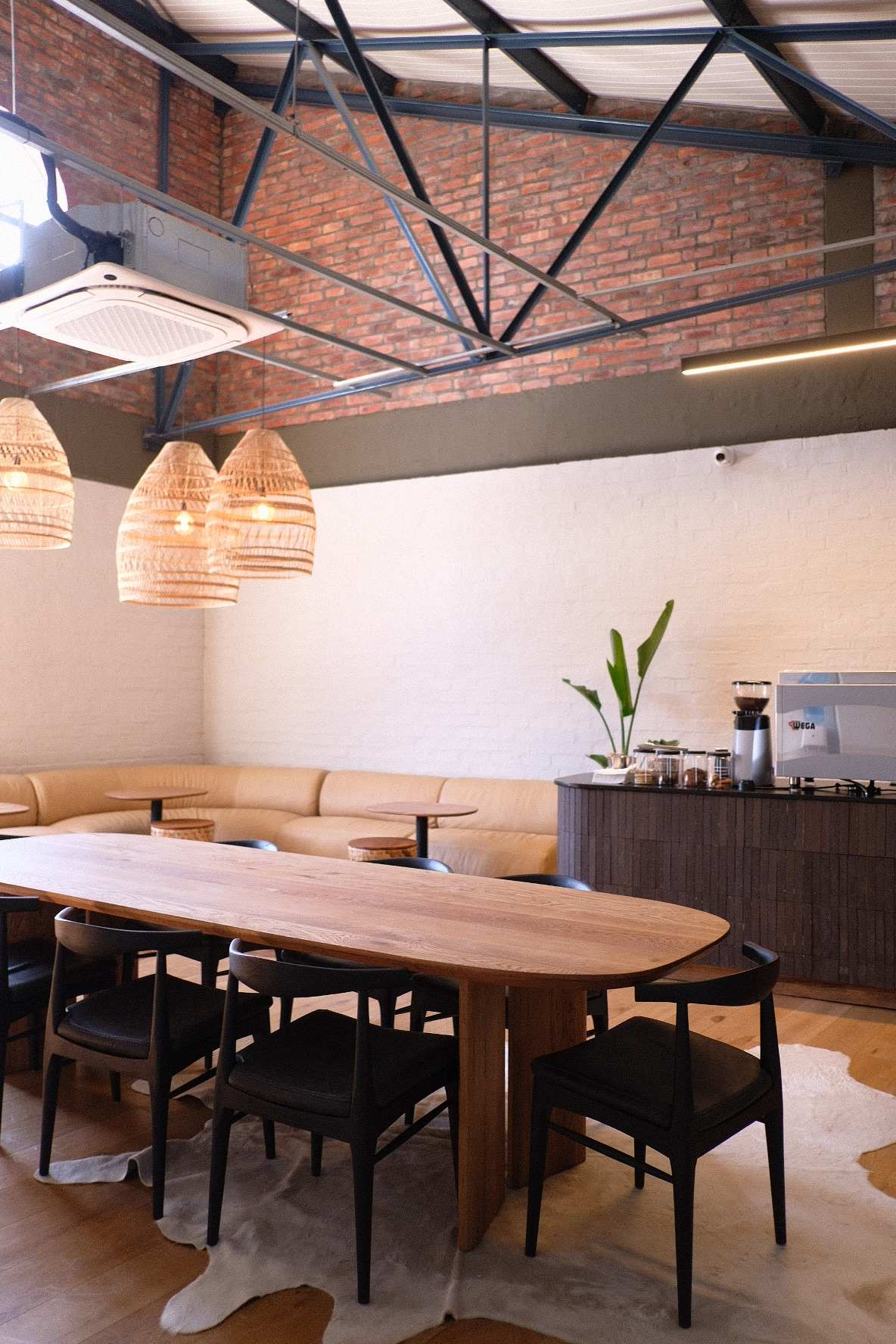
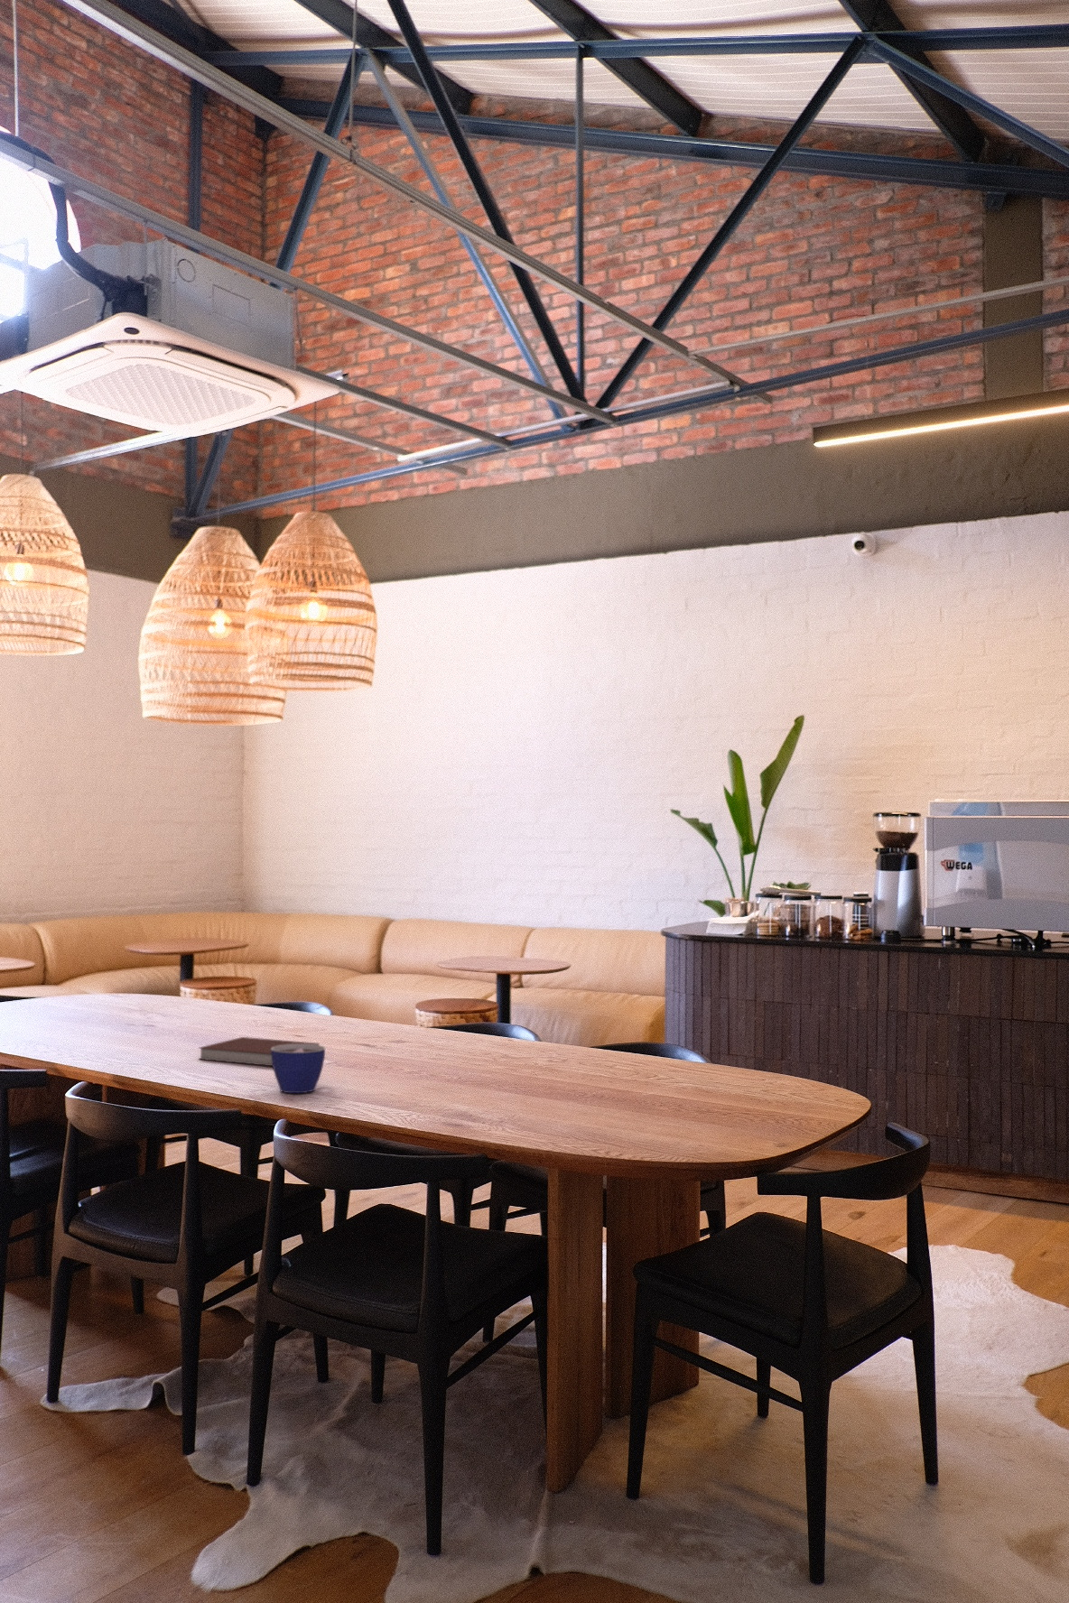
+ cup (303, 1066)
+ notebook (259, 1051)
